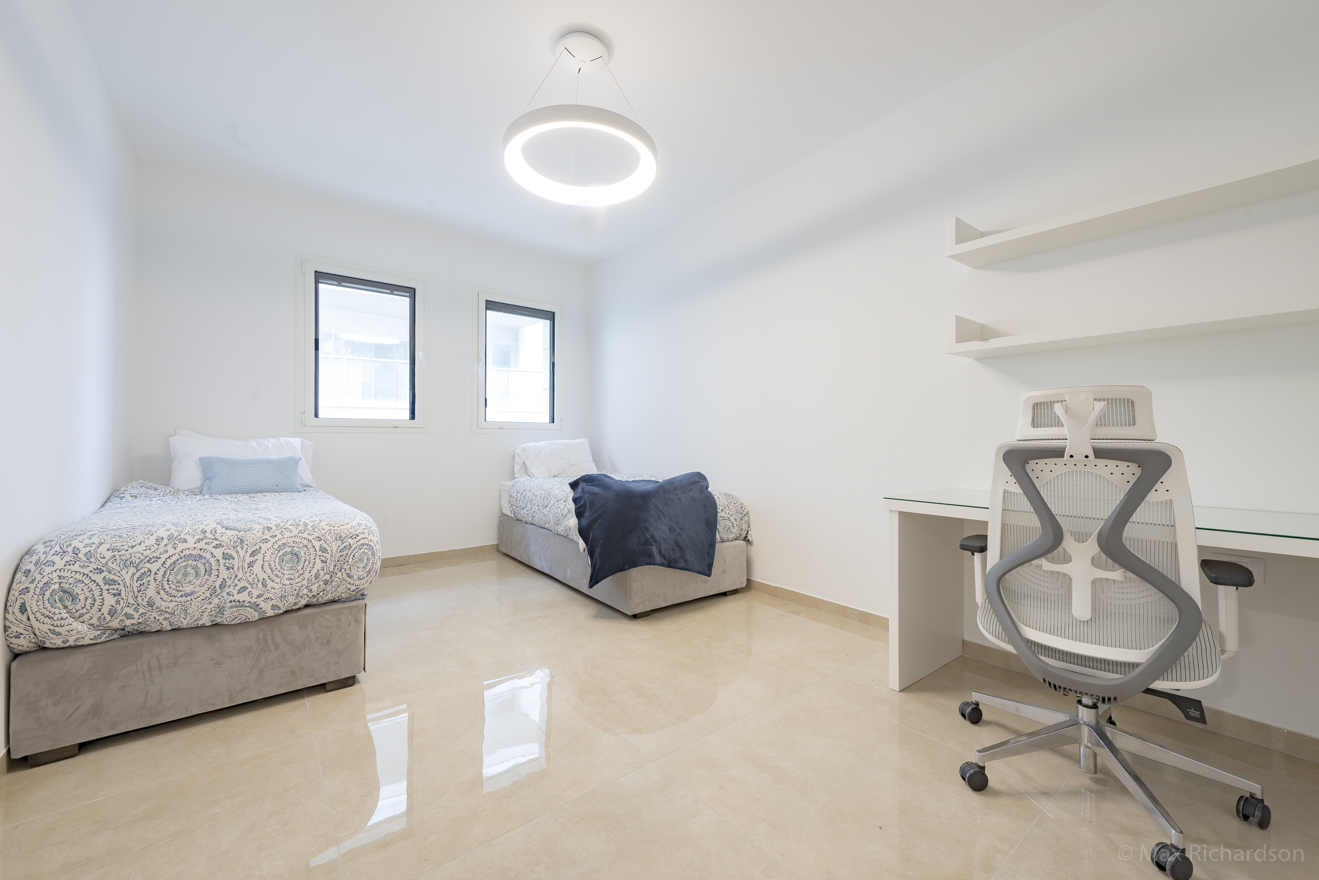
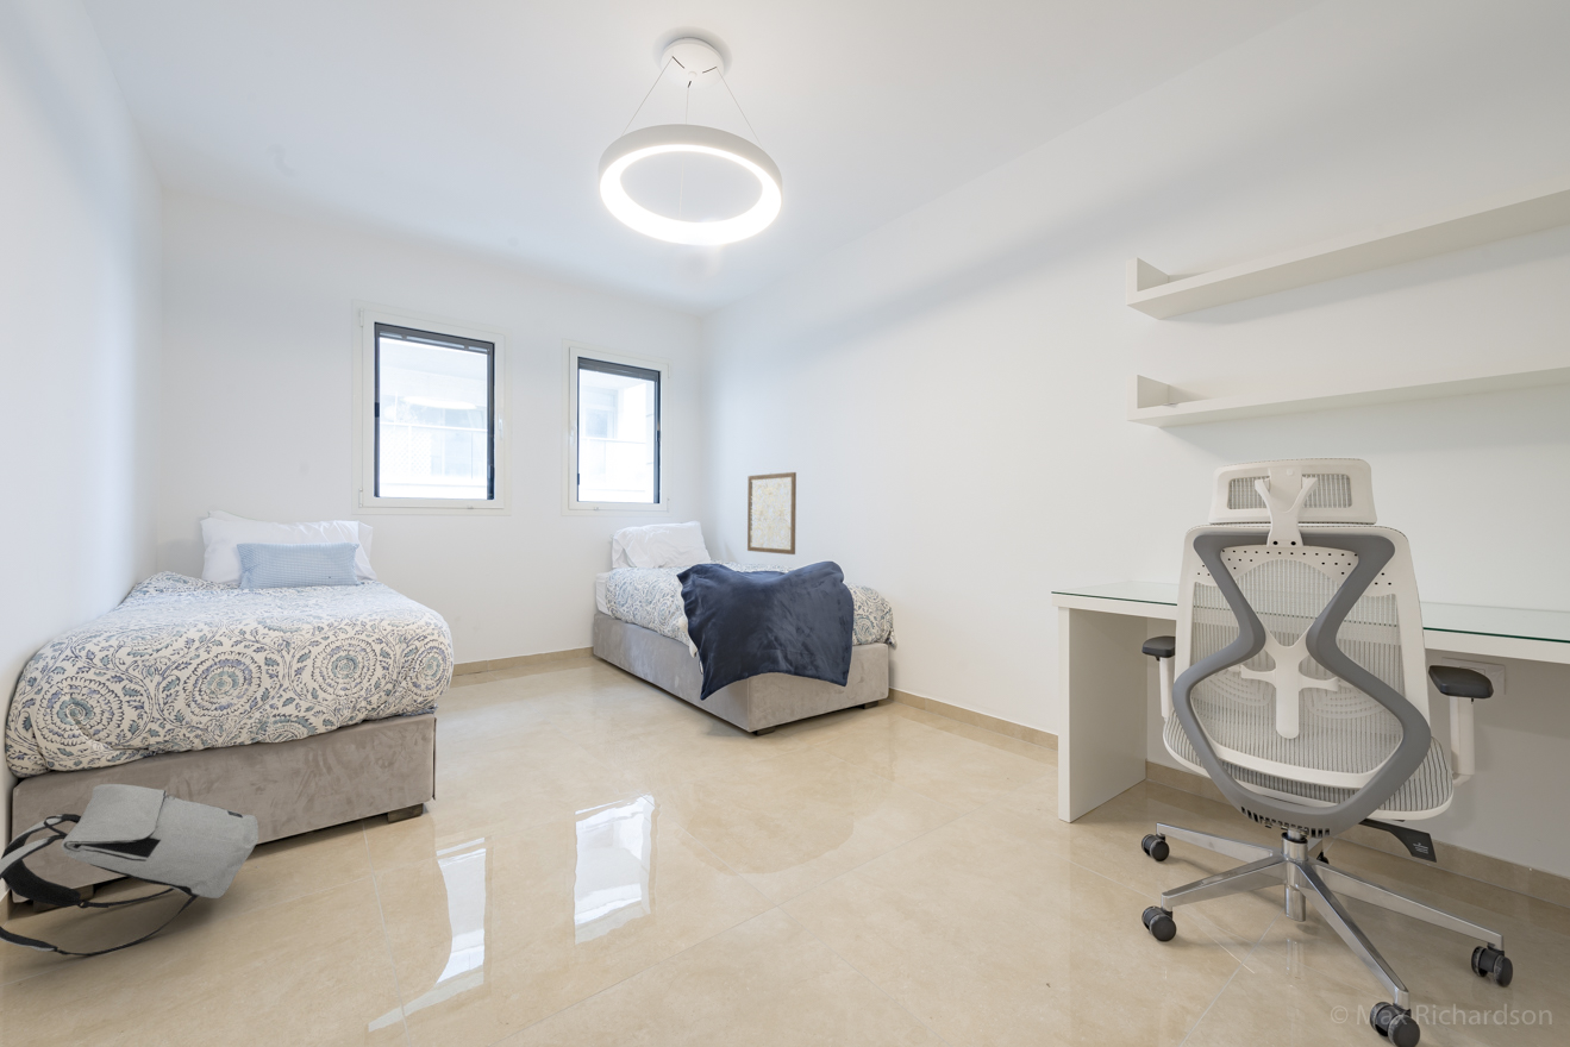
+ backpack (136, 858)
+ wall art (773, 512)
